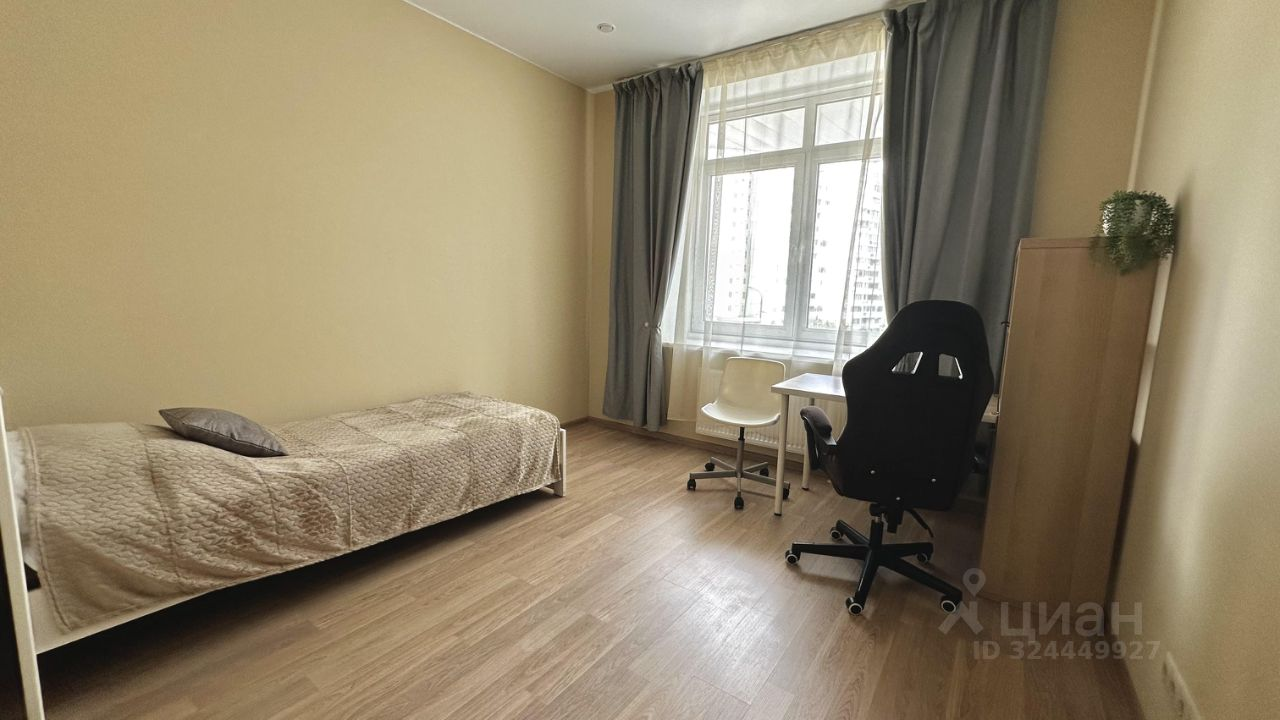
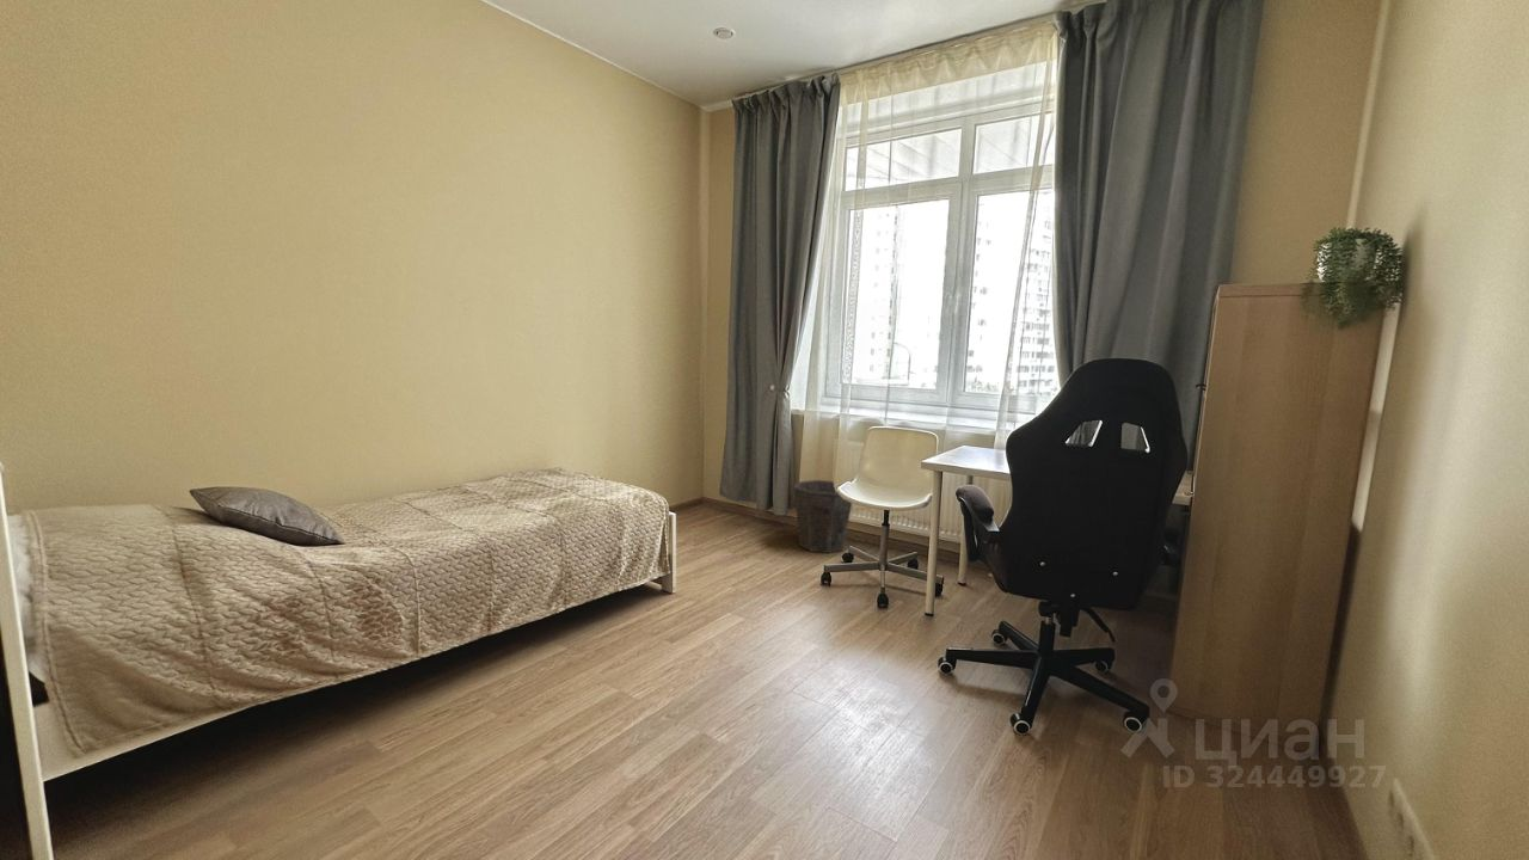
+ waste bin (823, 516)
